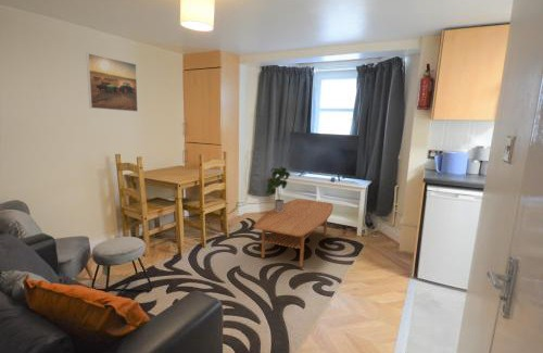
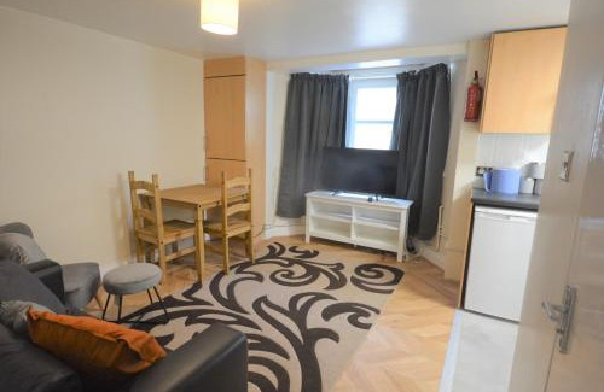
- coffee table (298, 229)
- potted plant (278, 188)
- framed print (114, 85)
